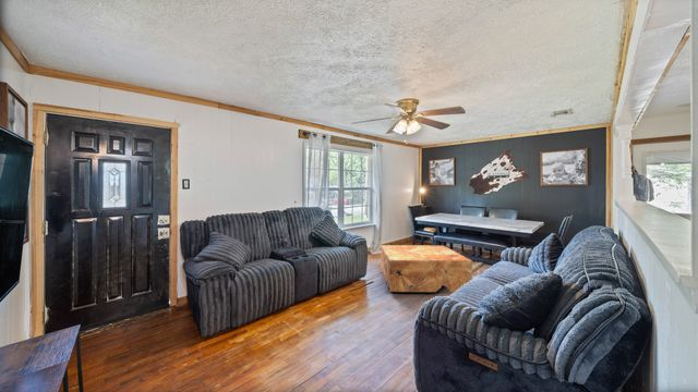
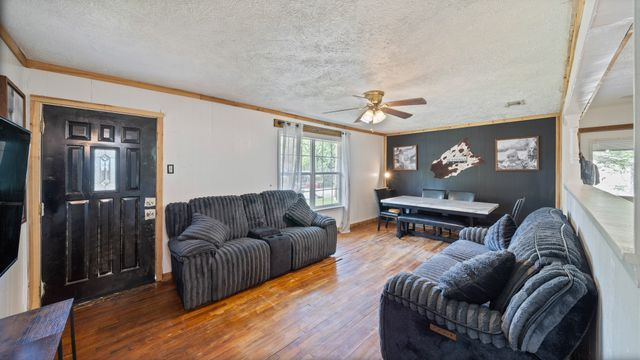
- coffee table (420, 265)
